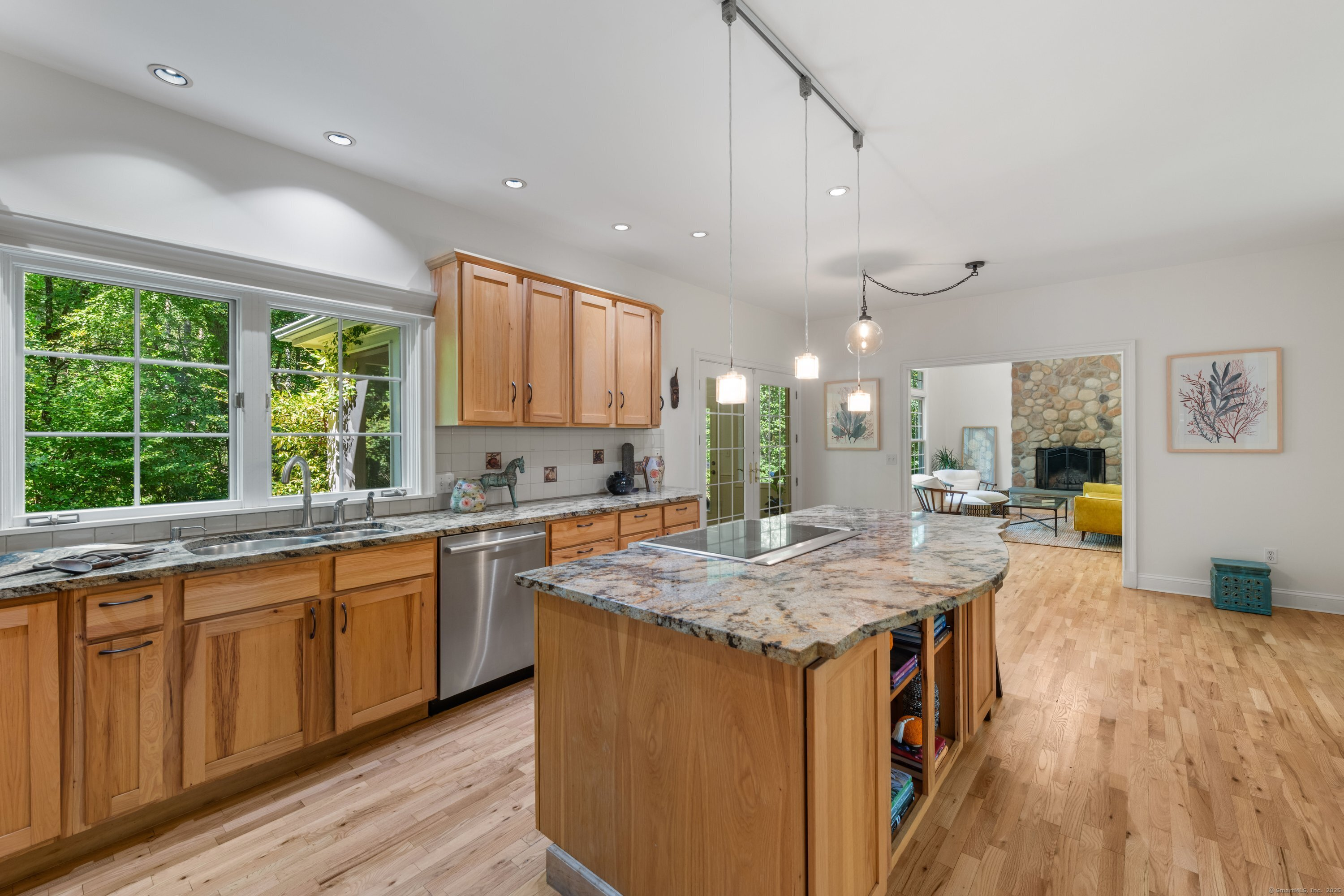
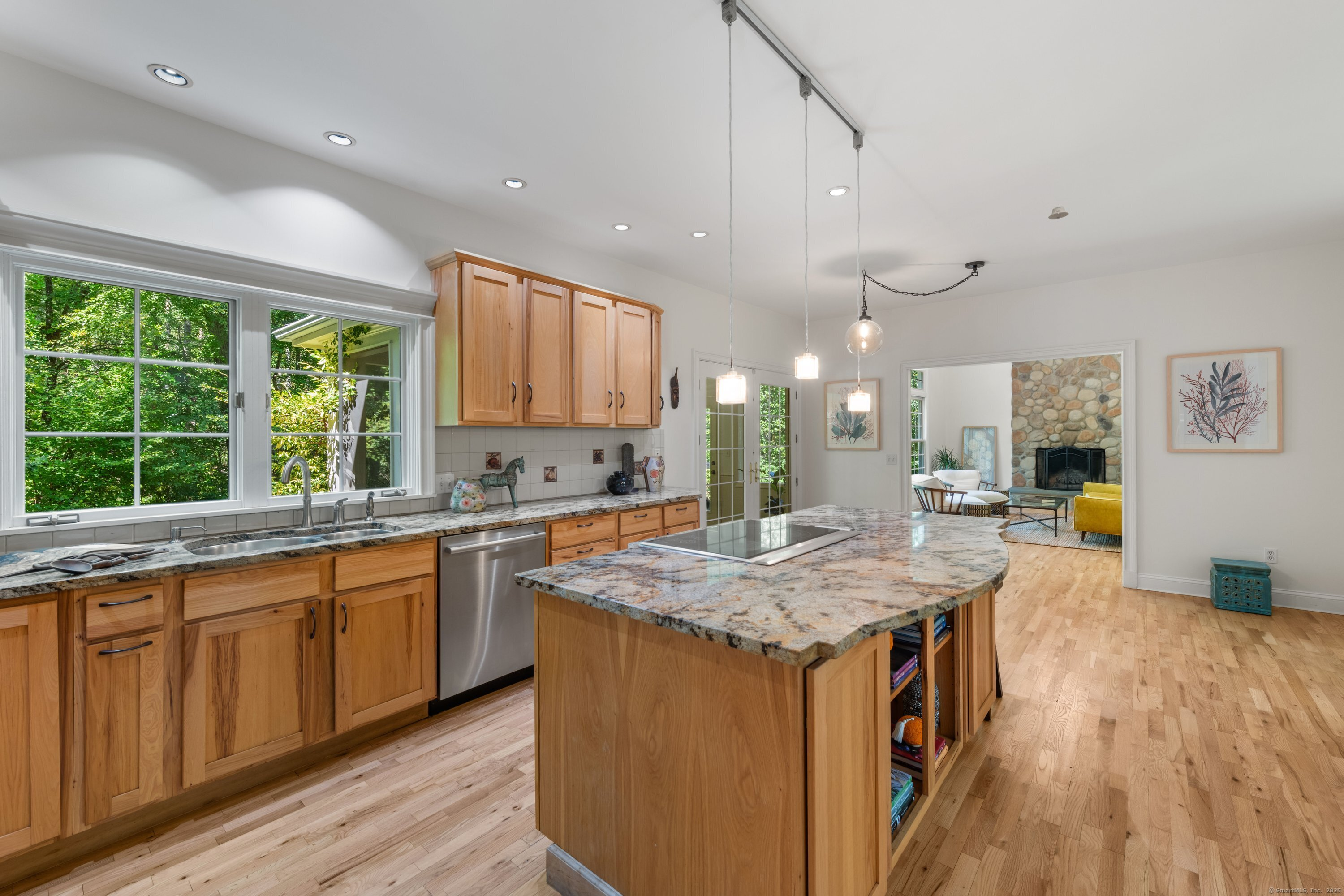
+ recessed light (1058, 212)
